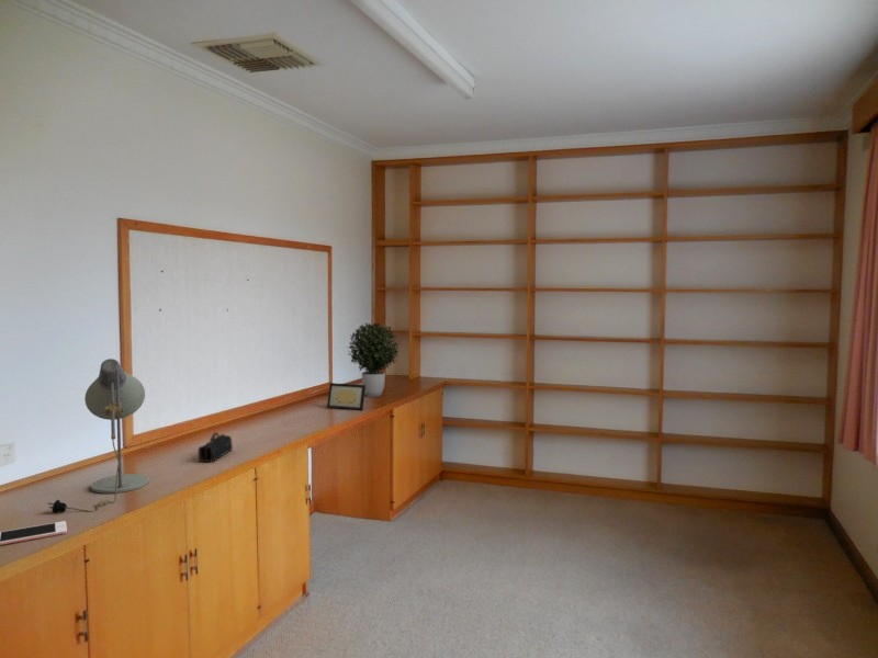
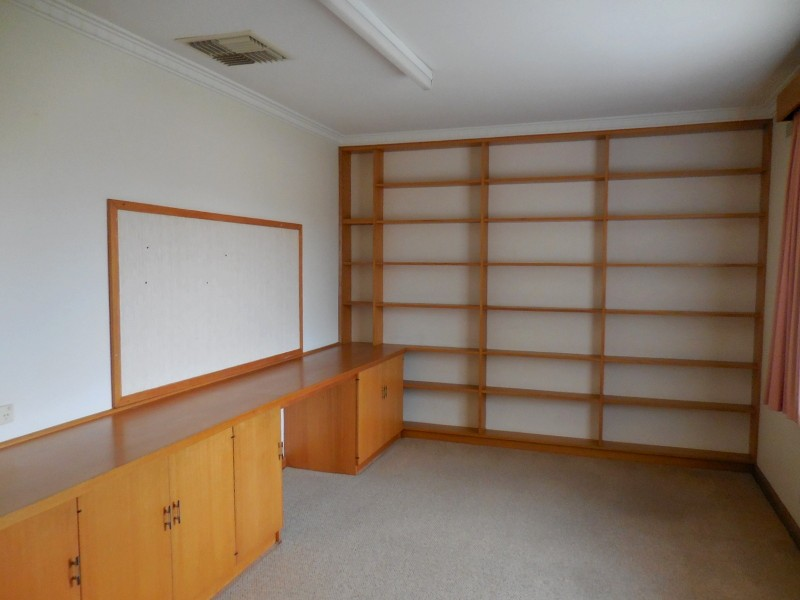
- pencil case (215, 443)
- picture frame (347, 396)
- potted plant (372, 359)
- cell phone (30, 533)
- desk lamp (102, 418)
